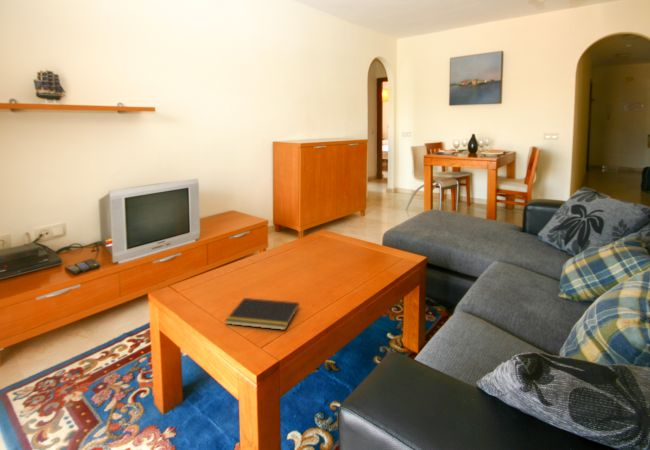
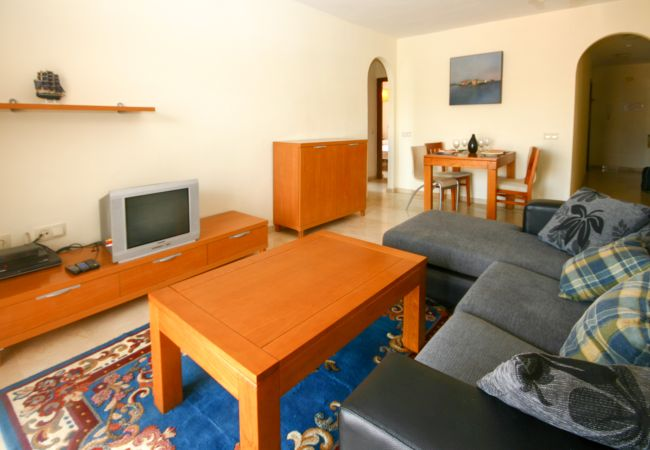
- notepad (263, 312)
